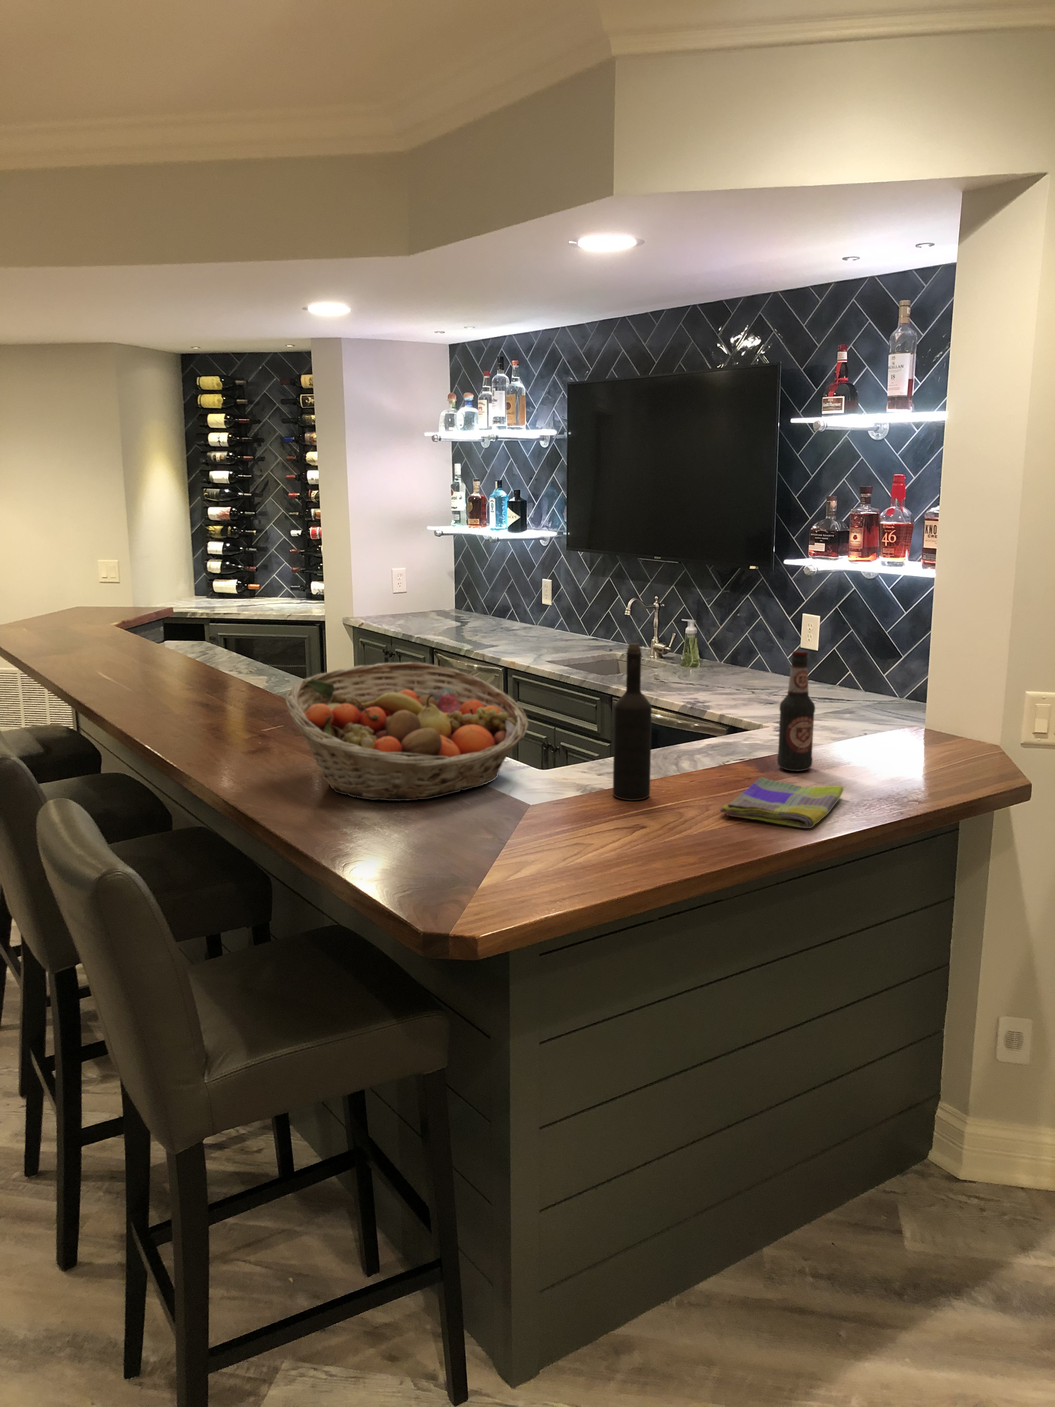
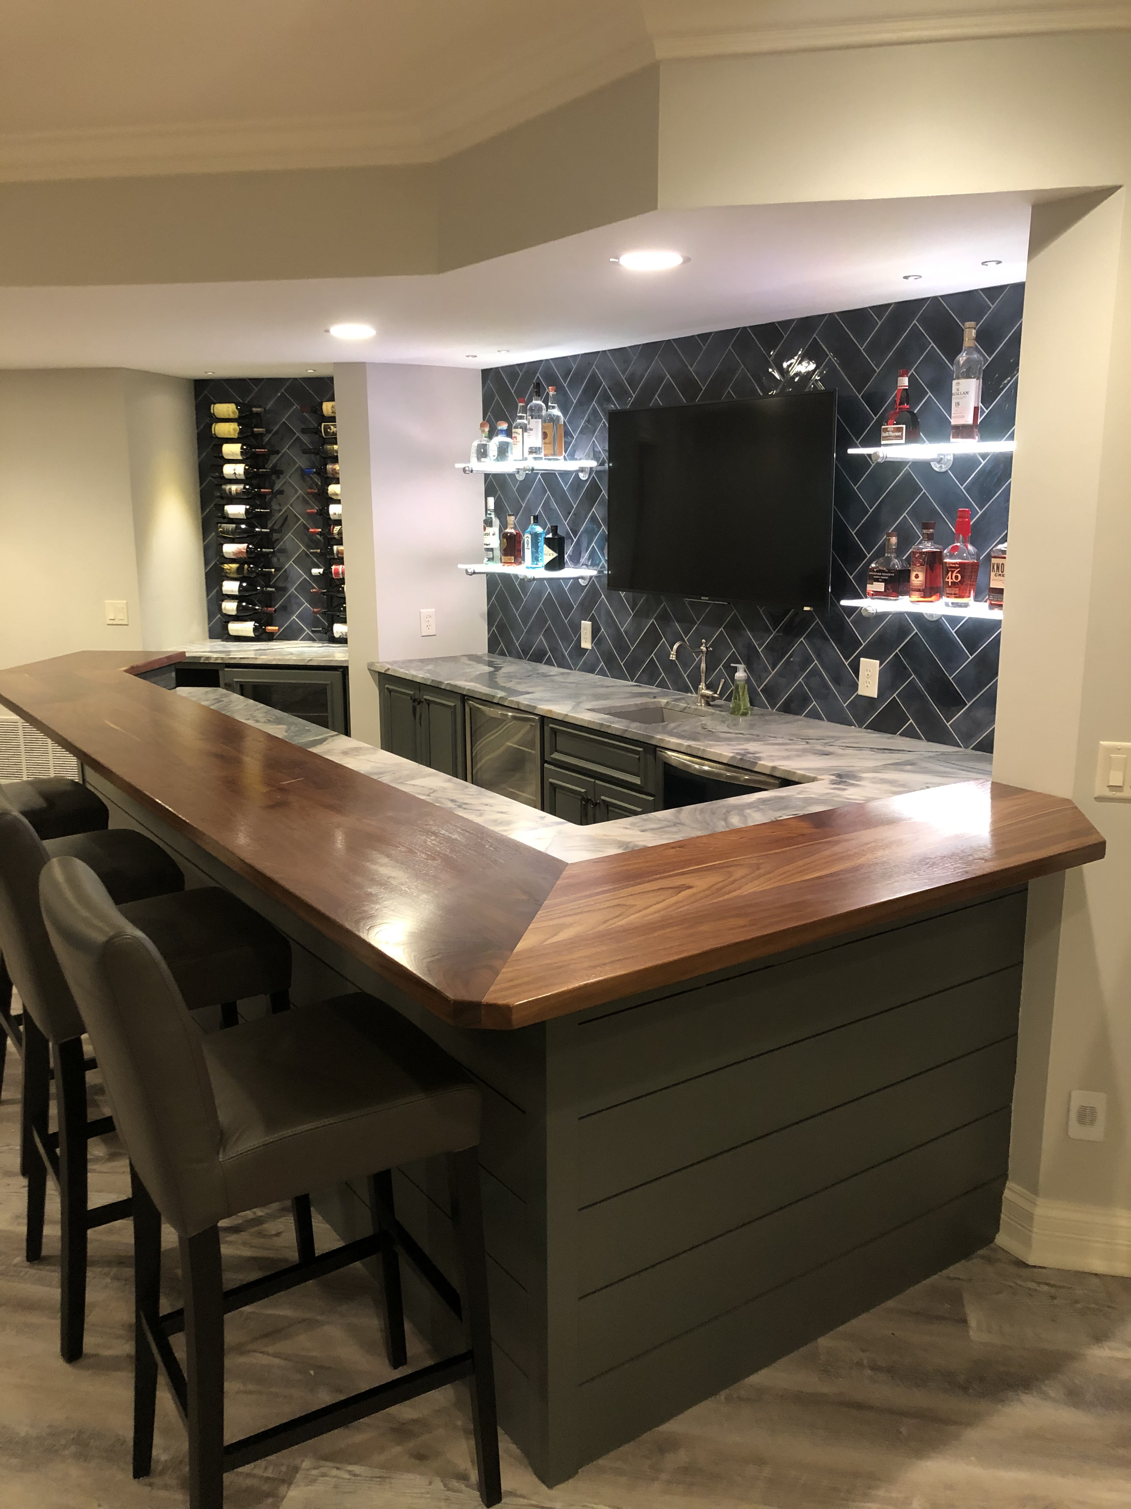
- wine bottle (633, 721)
- dish towel (785, 800)
- bottle (797, 710)
- fruit basket (410, 728)
